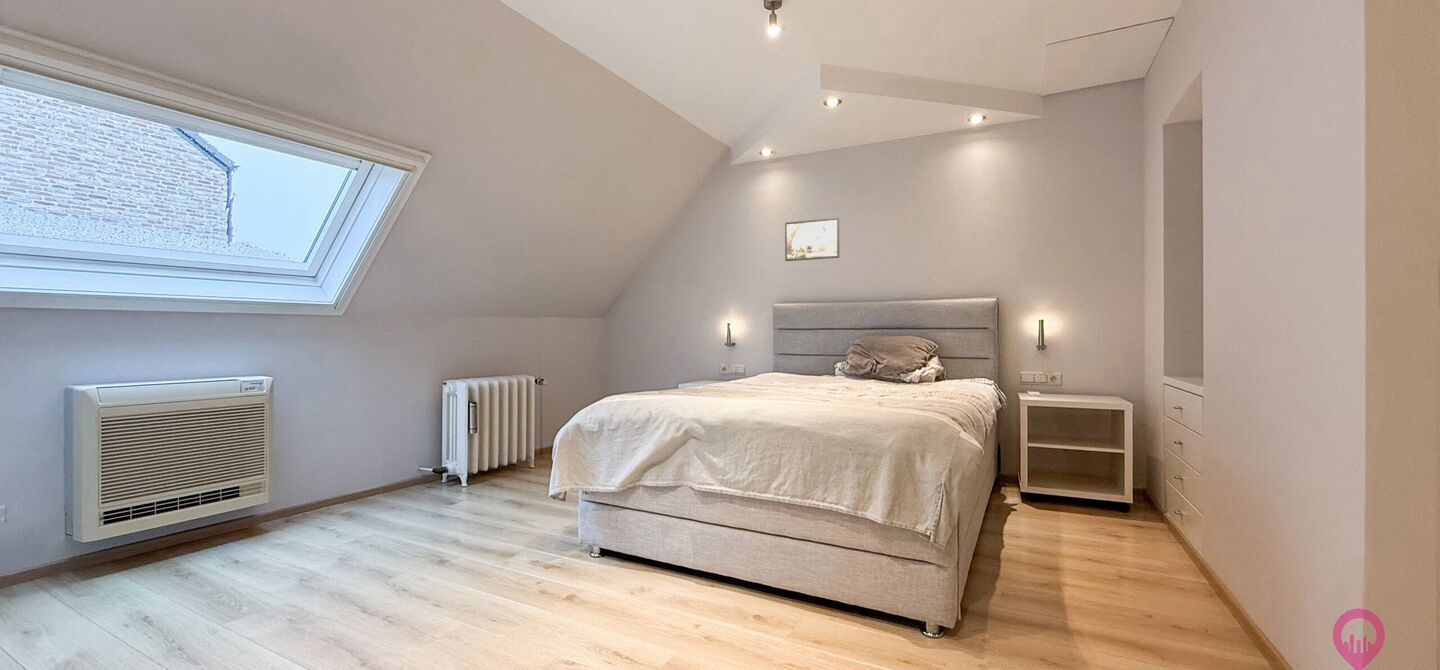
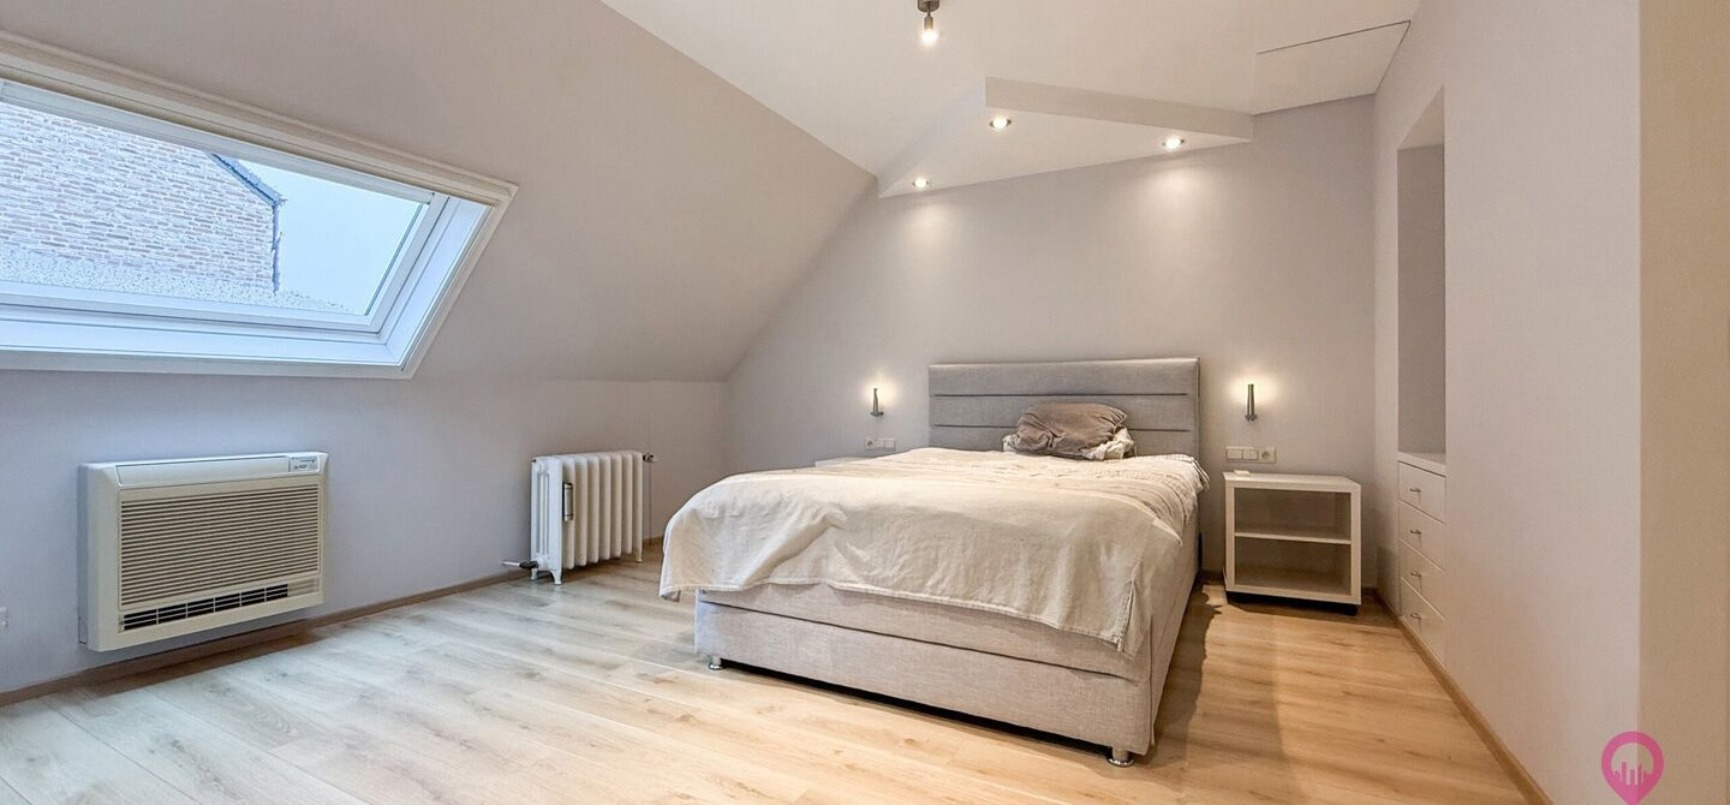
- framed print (811, 239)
